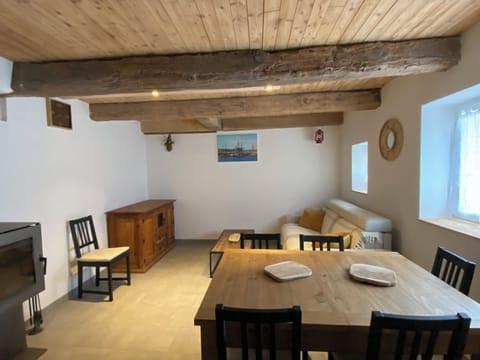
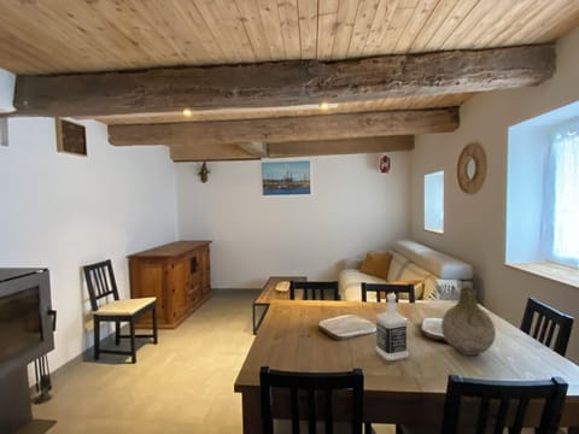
+ bottle (391, 324)
+ jug (467, 321)
